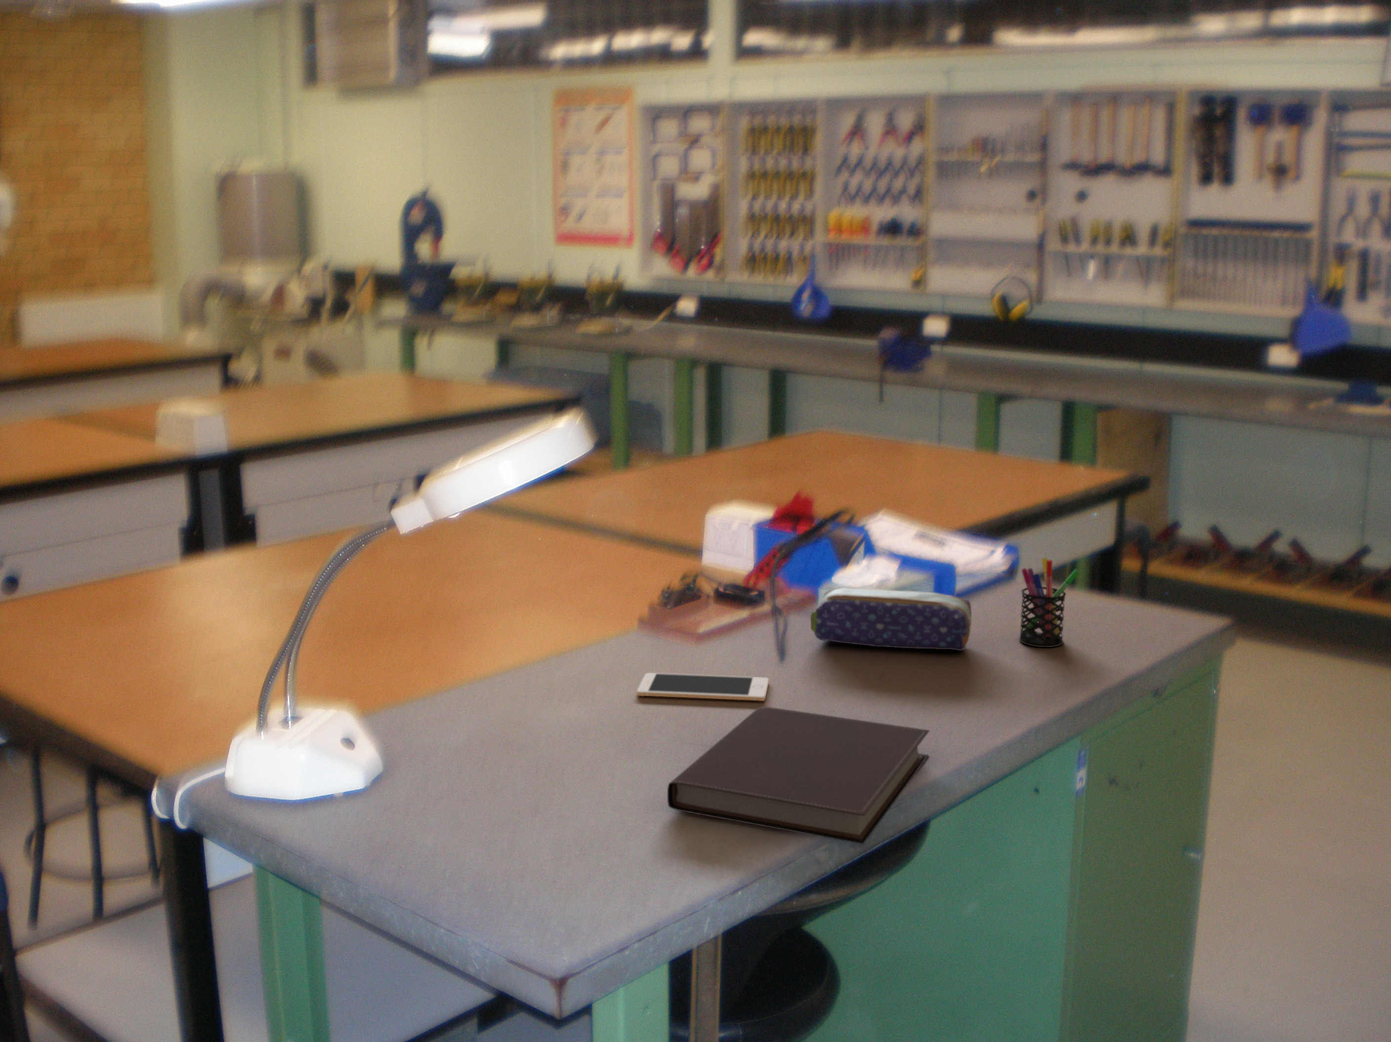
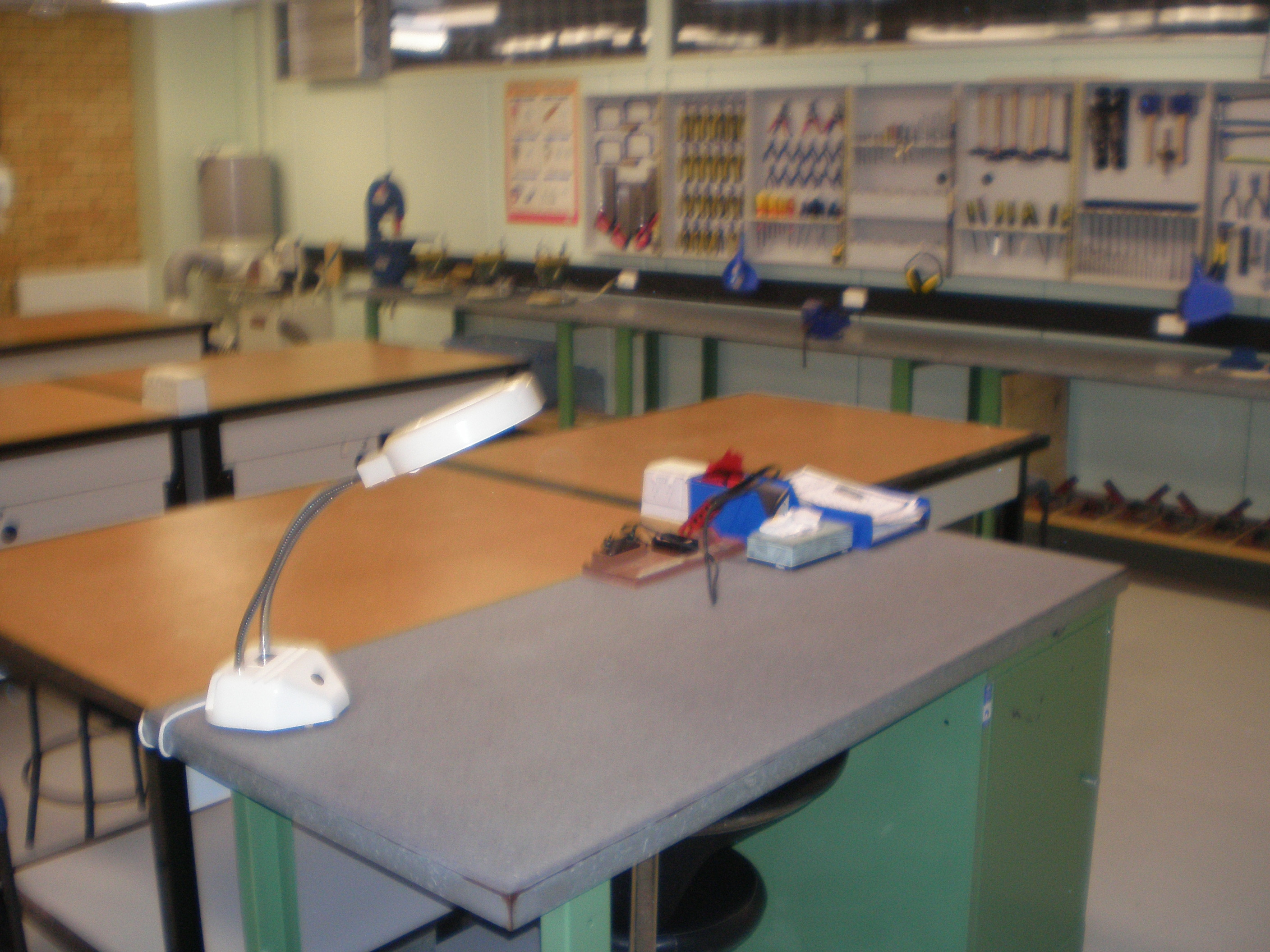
- pencil case (892, 617)
- notebook (805, 767)
- pen holder (1048, 599)
- cell phone (703, 686)
